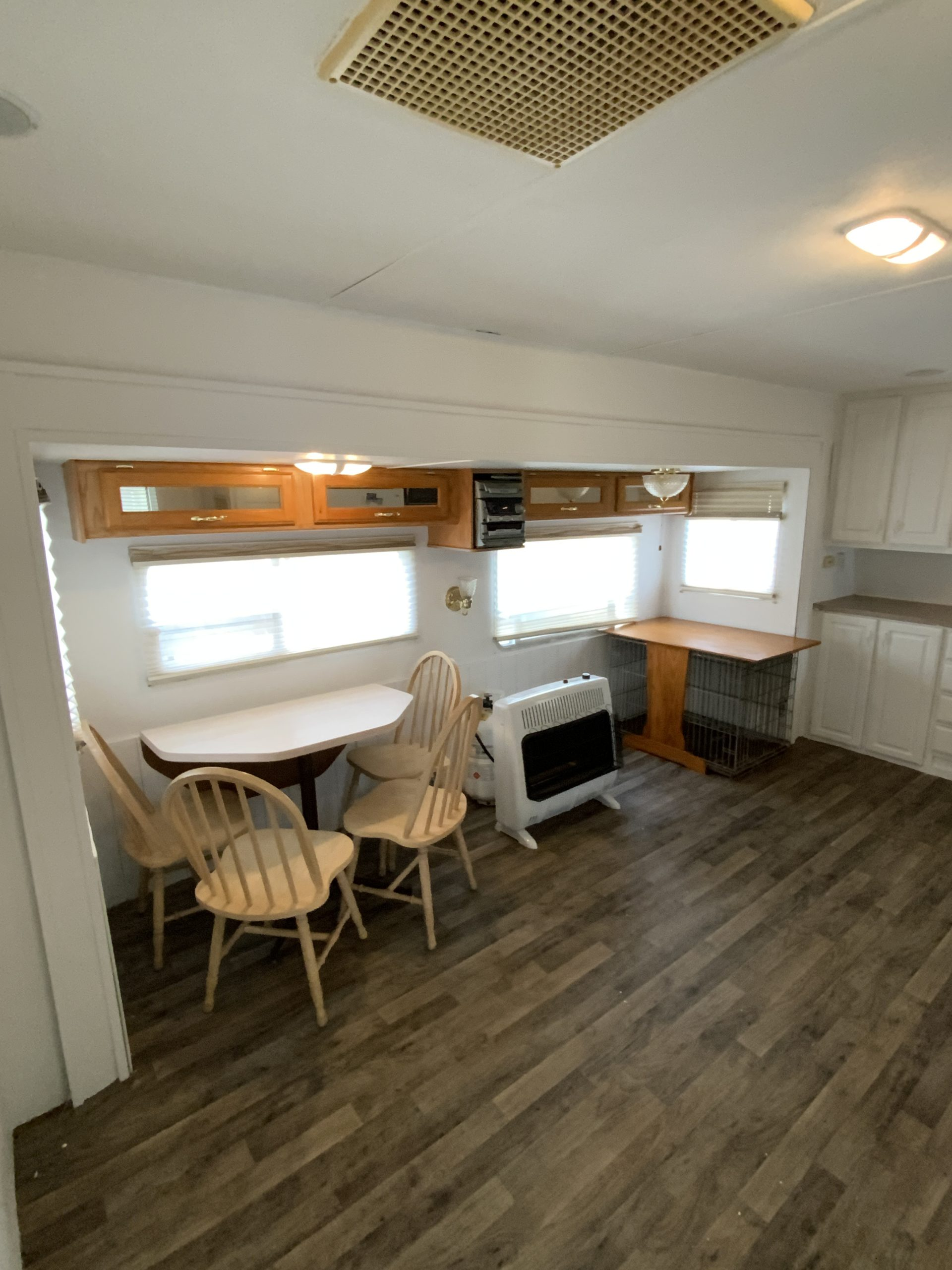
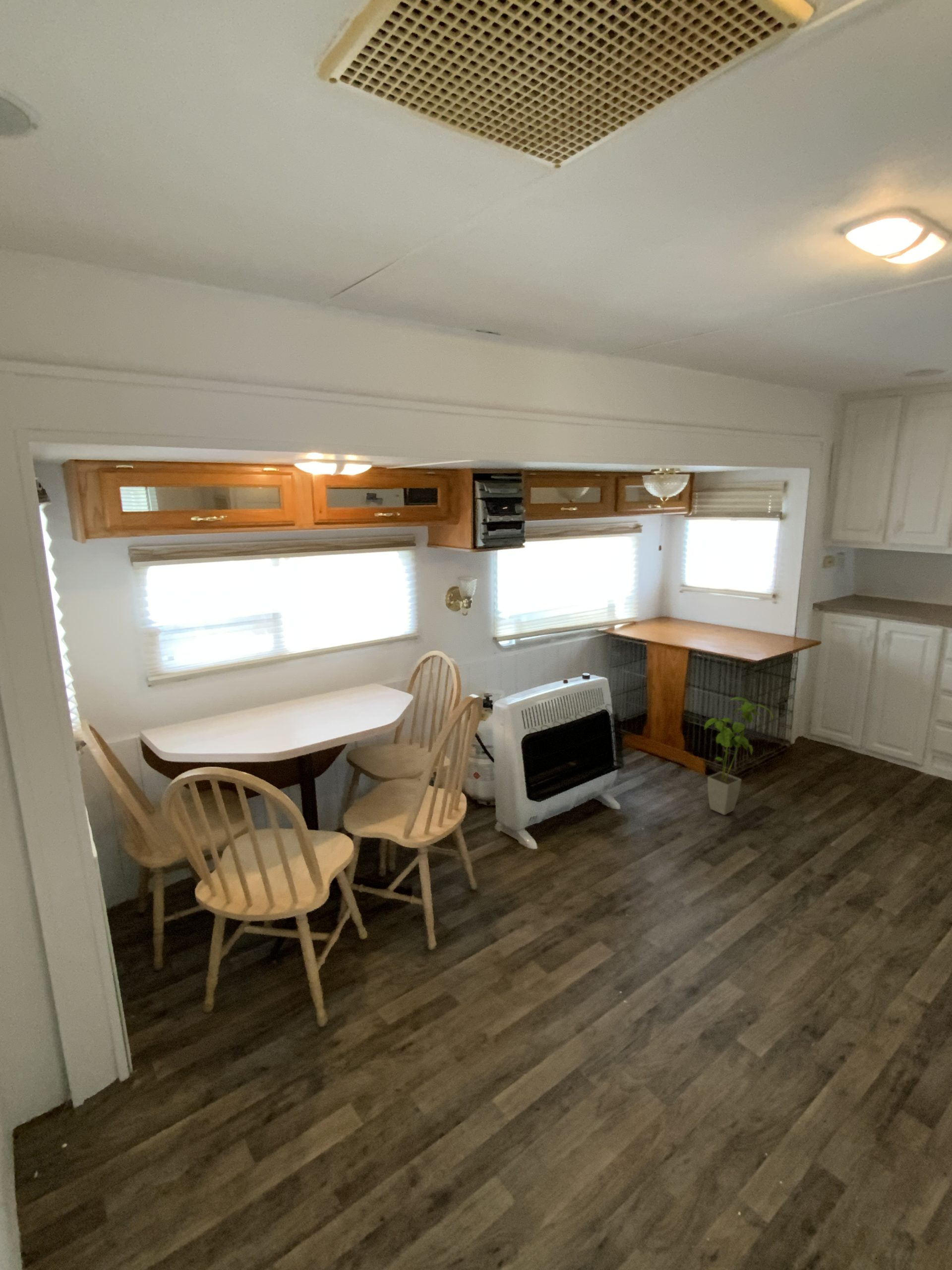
+ house plant (736, 754)
